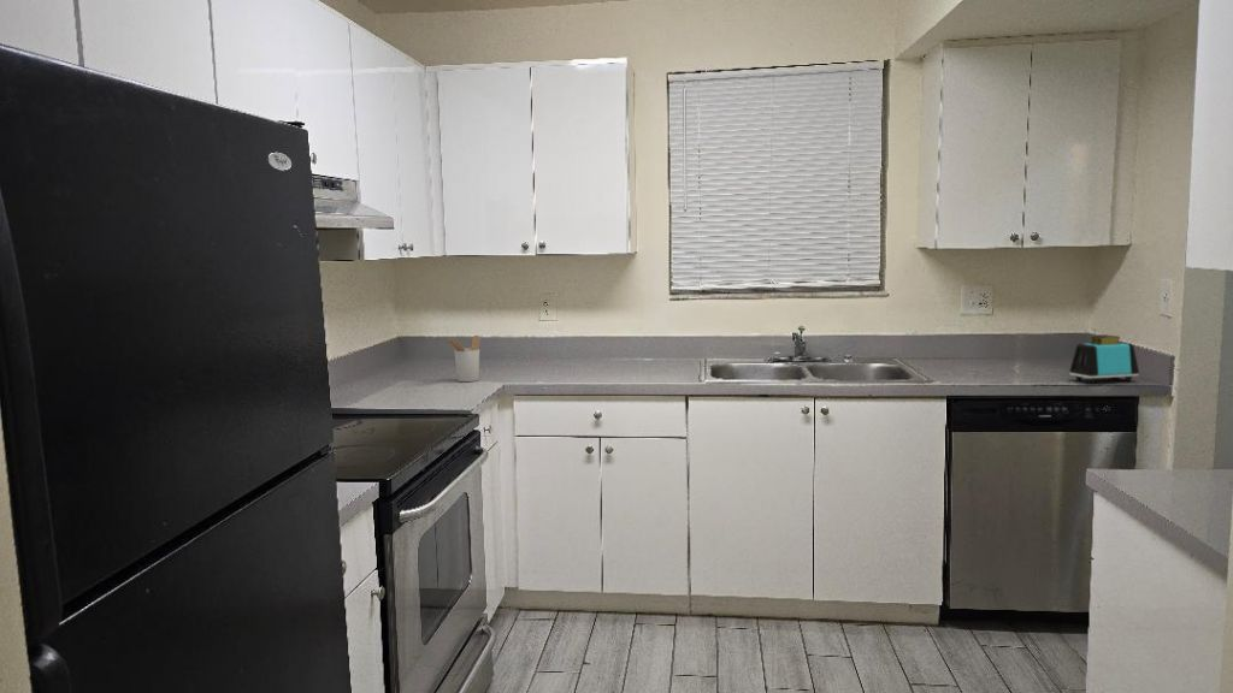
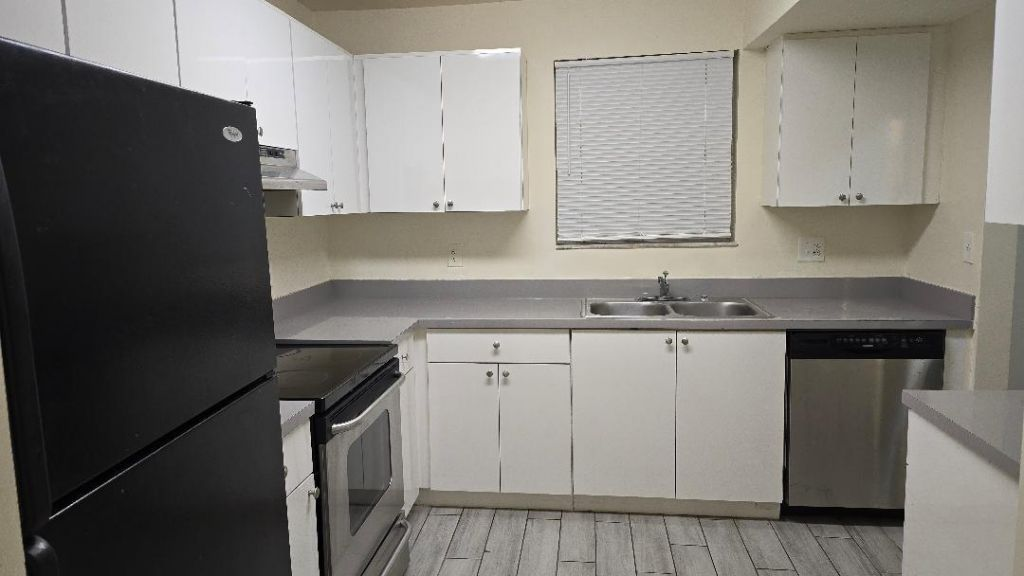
- utensil holder (462, 357)
- toaster (1104, 357)
